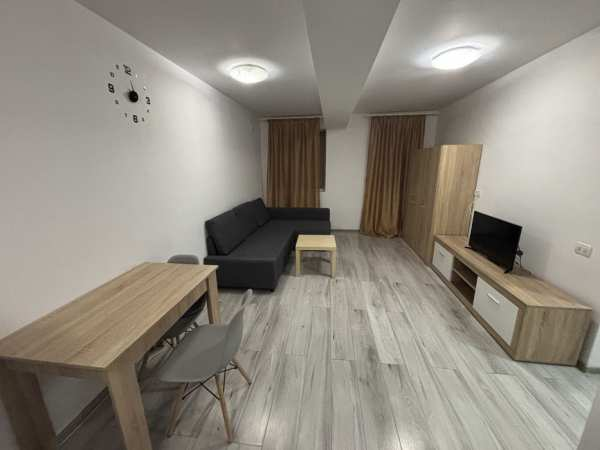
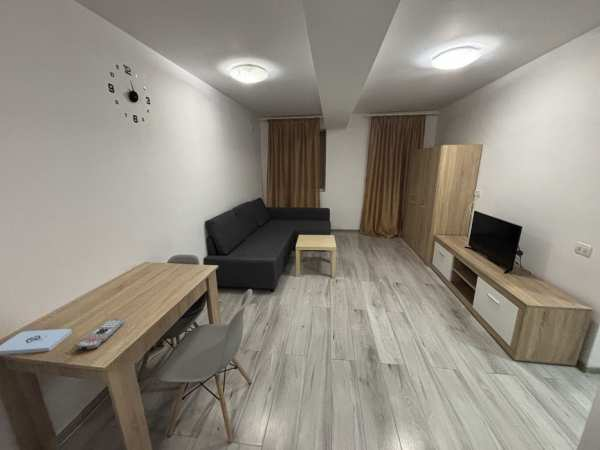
+ remote control (103, 333)
+ notepad (35, 341)
